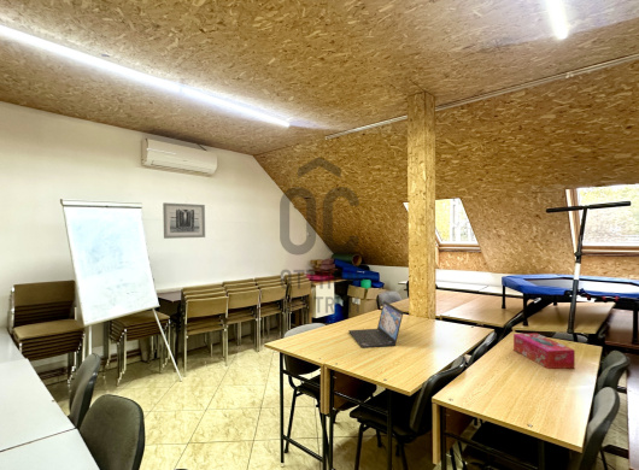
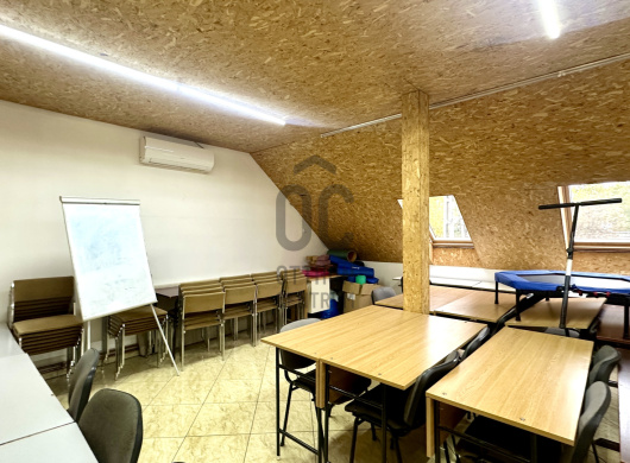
- tissue box (541, 349)
- wall art (184, 221)
- laptop (379, 322)
